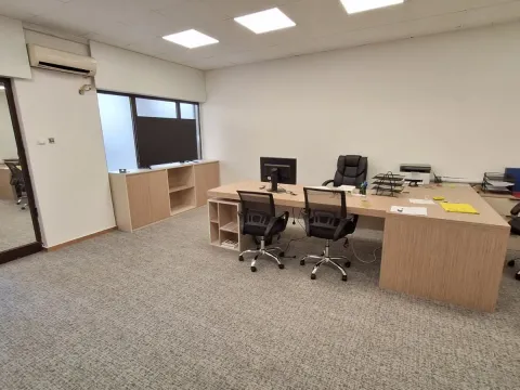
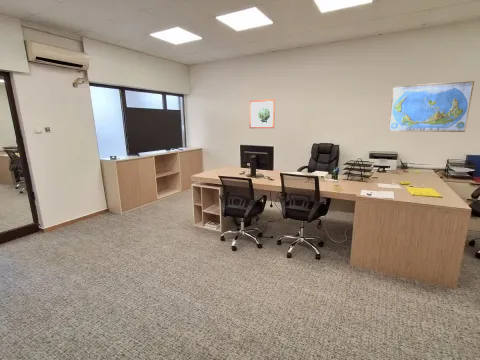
+ wall art (261, 114)
+ world map (427, 108)
